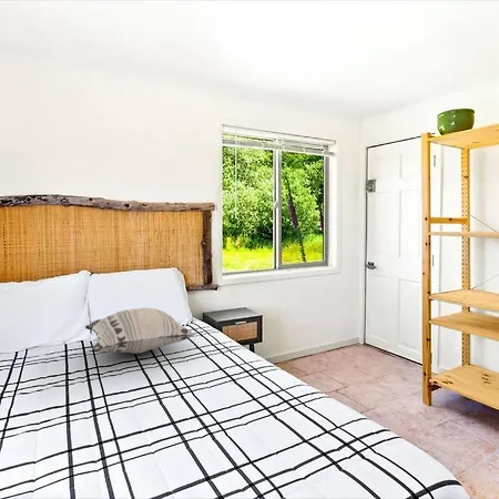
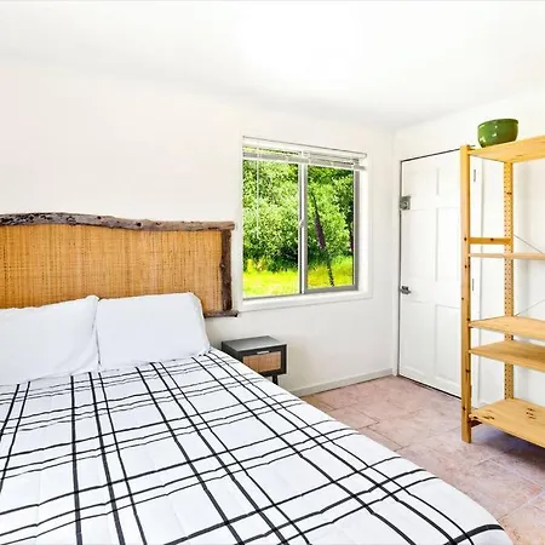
- decorative pillow (136, 329)
